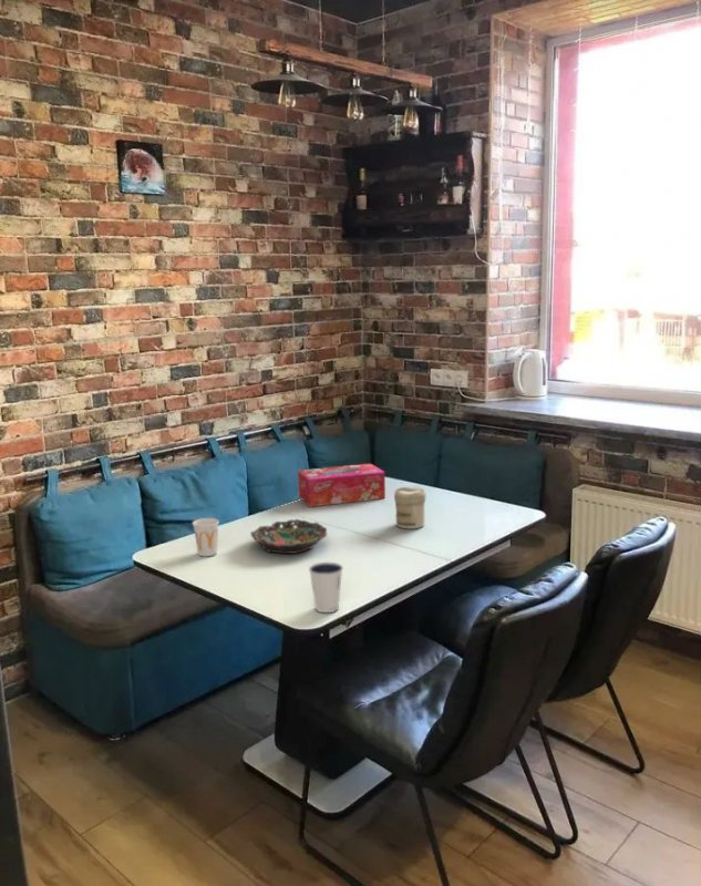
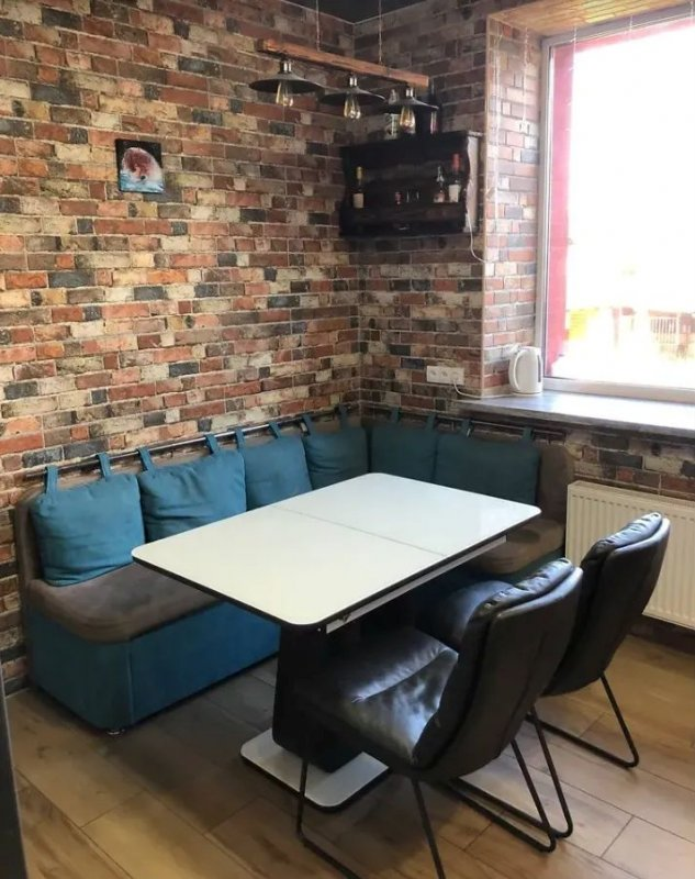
- bowl (289, 537)
- tissue box (341, 484)
- jar (410, 507)
- cup (206, 537)
- dixie cup (326, 588)
